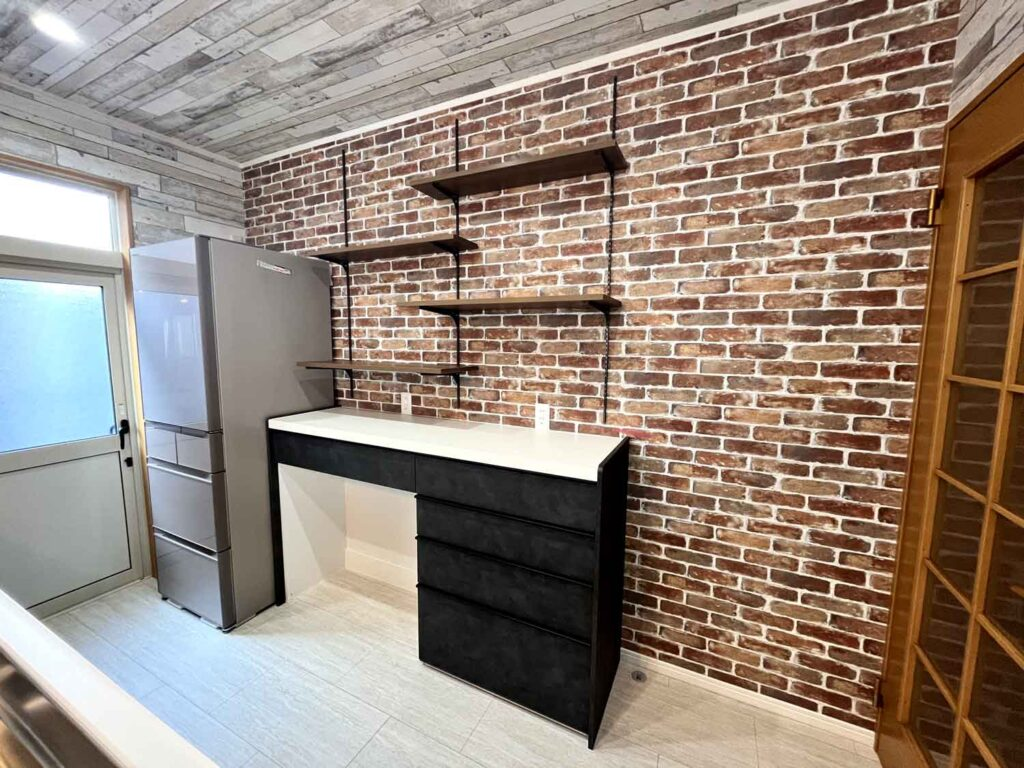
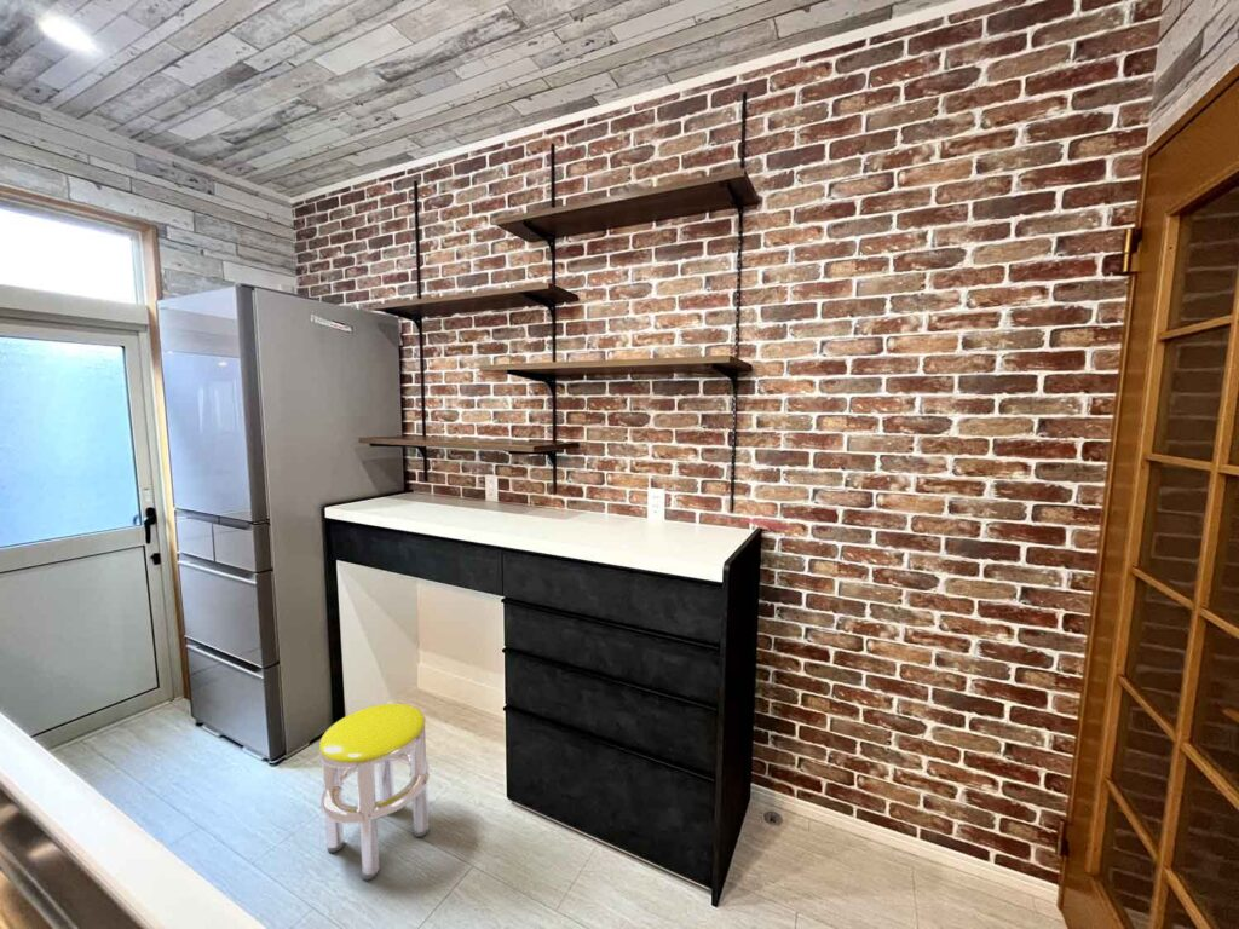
+ stool (379, 780)
